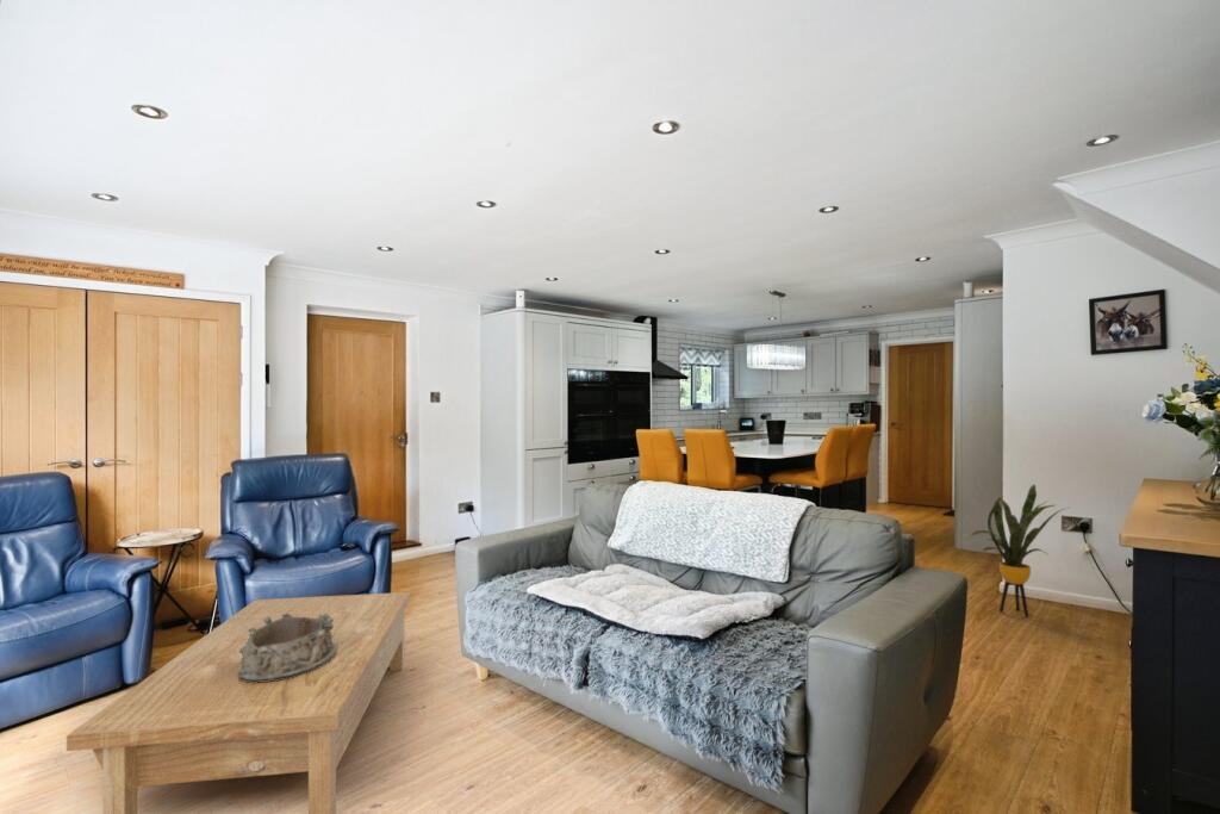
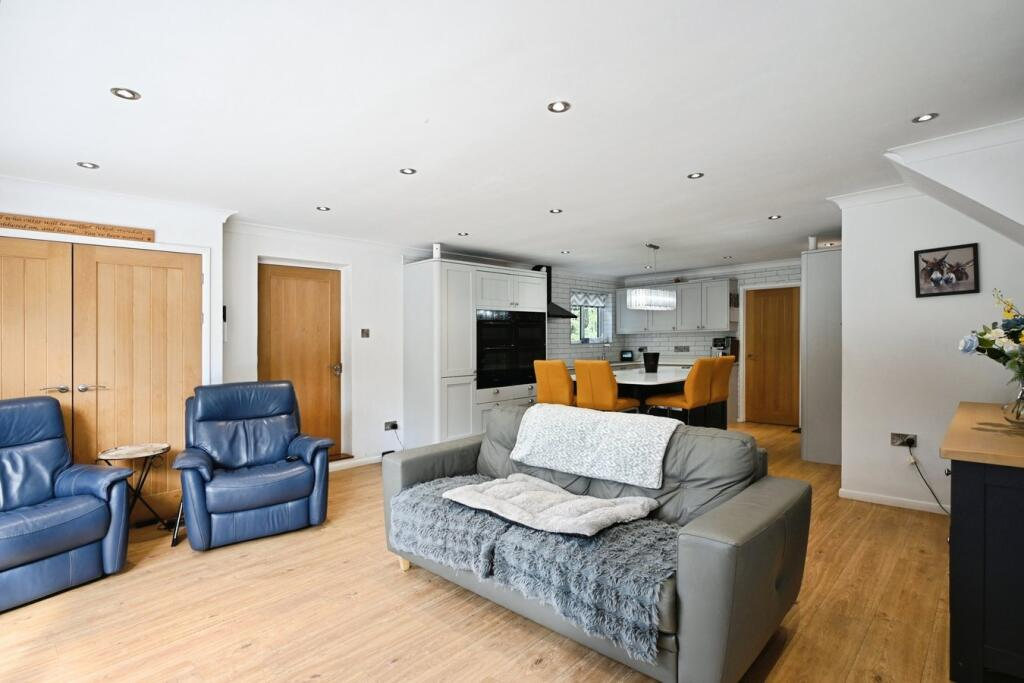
- house plant (1022, 551)
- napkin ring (290, 641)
- coffee table (286, 690)
